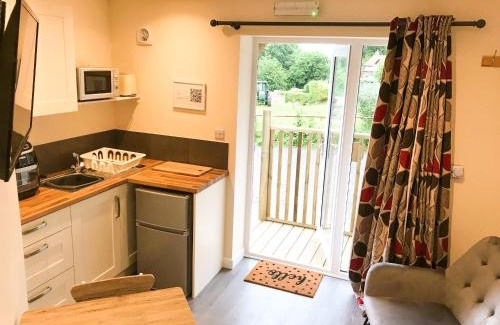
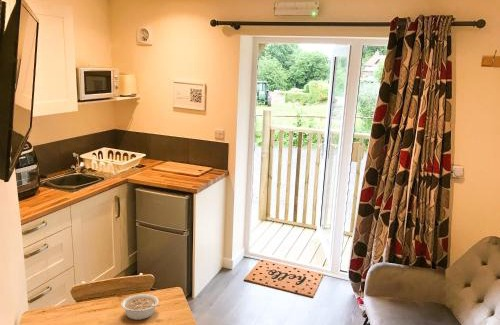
+ legume (141, 306)
